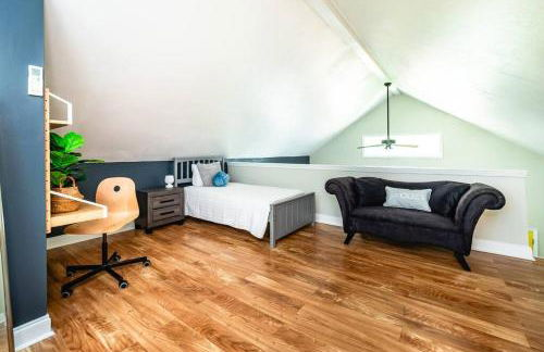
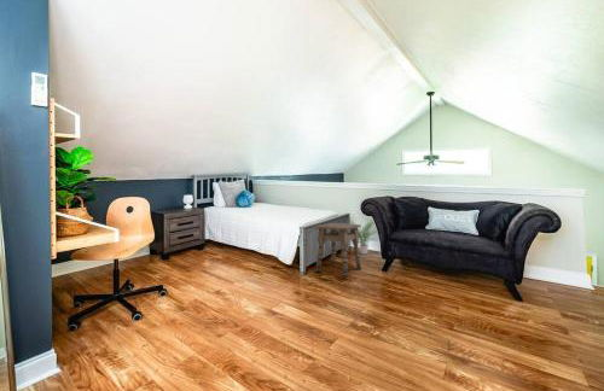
+ side table (341, 247)
+ potted plant (362, 235)
